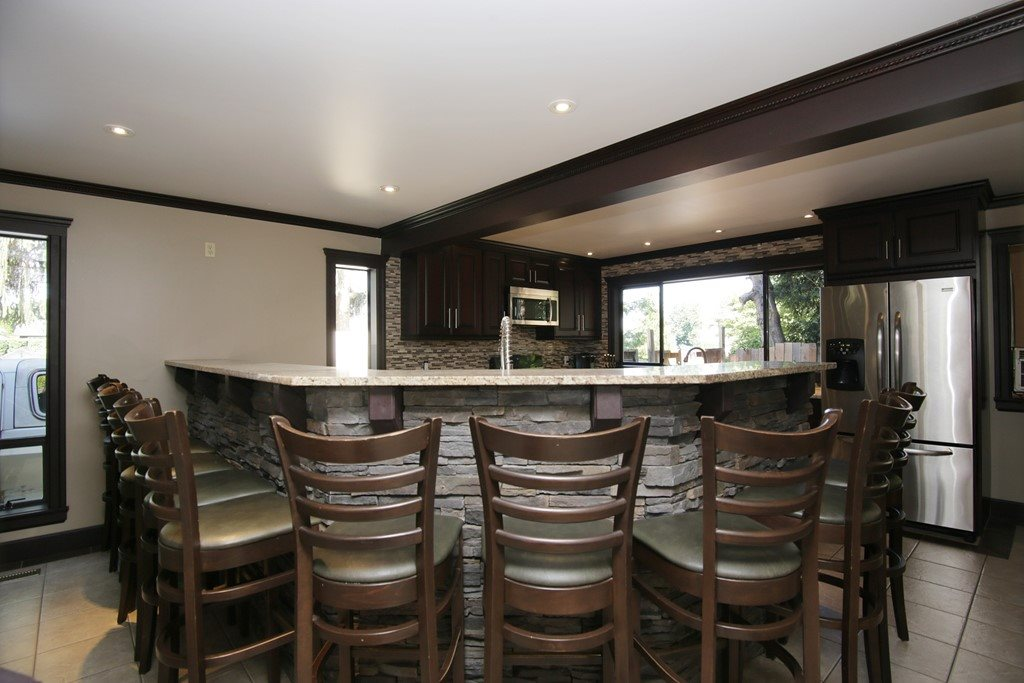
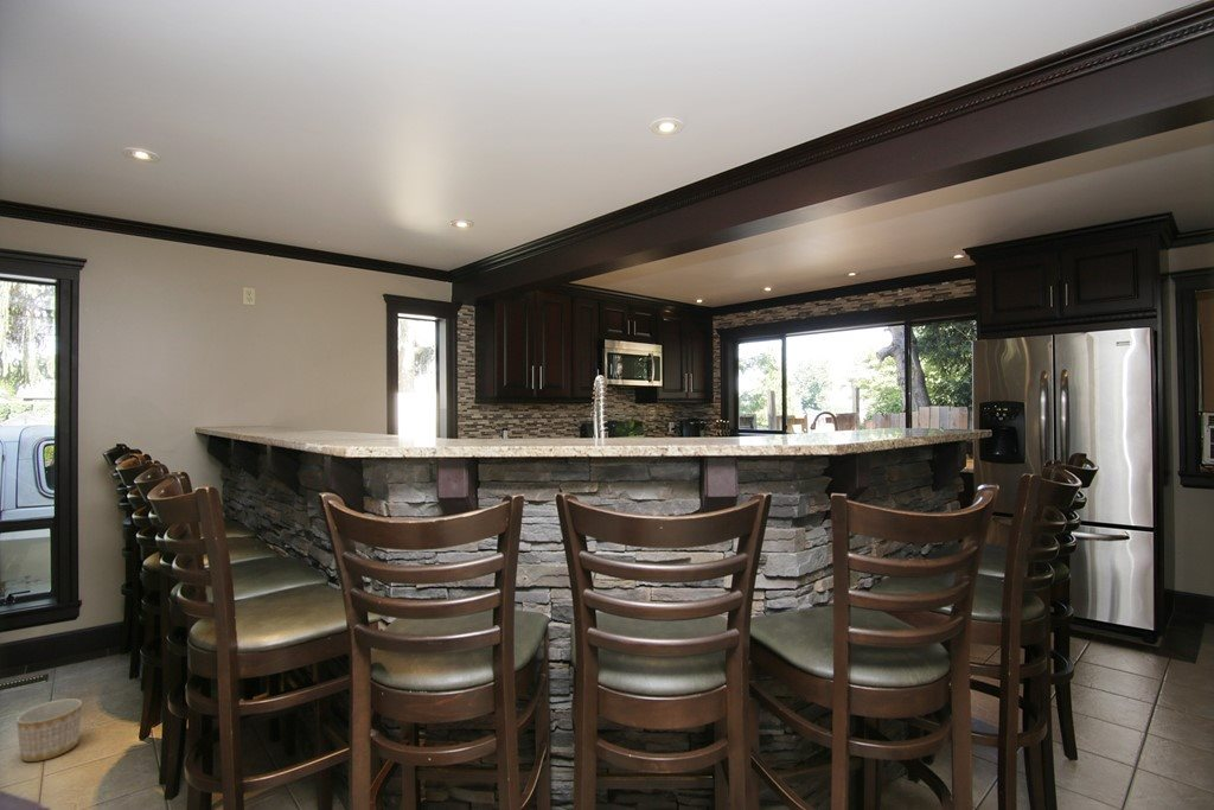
+ planter (50, 729)
